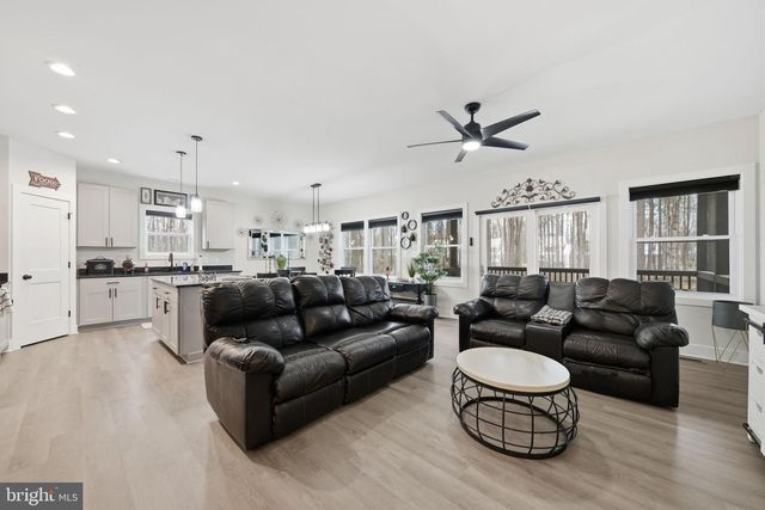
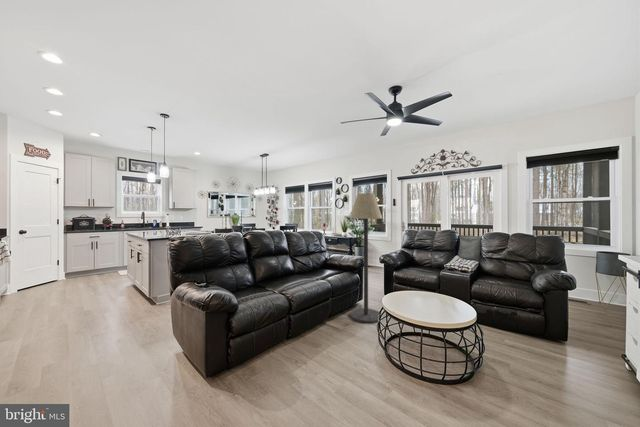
+ floor lamp (365, 255)
